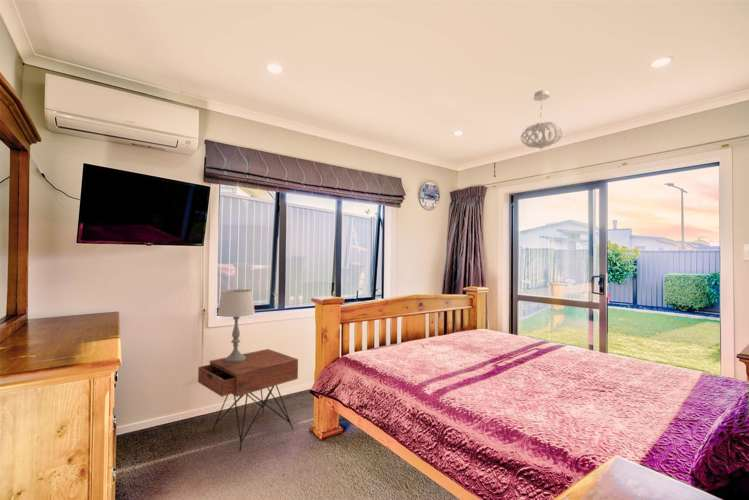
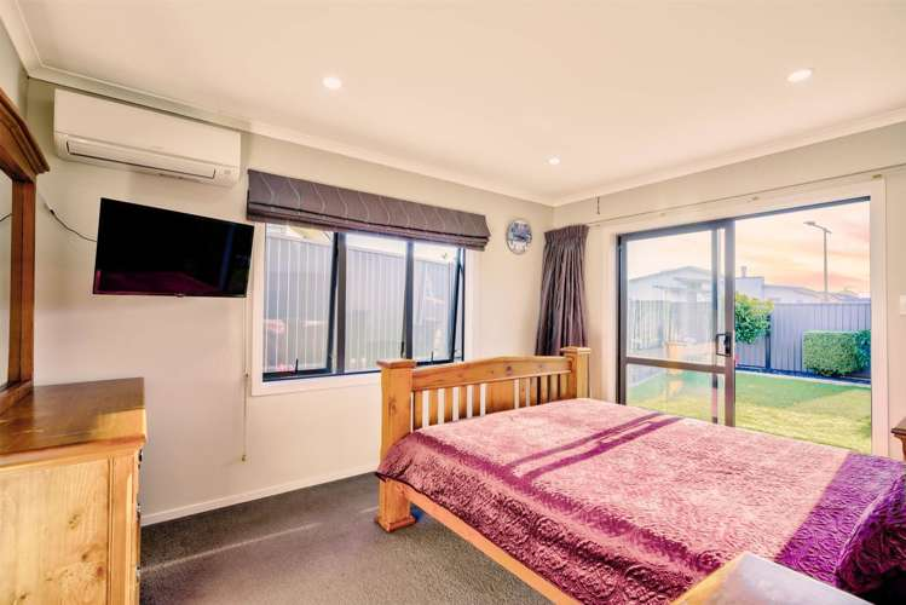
- pendant light (541, 122)
- table lamp (236, 324)
- nightstand (248, 396)
